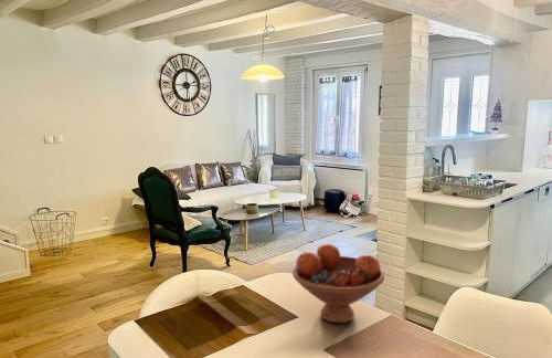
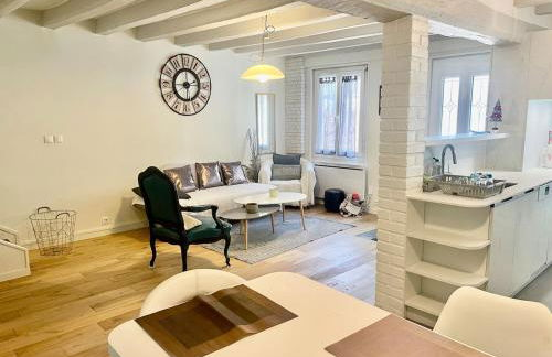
- fruit bowl (337, 284)
